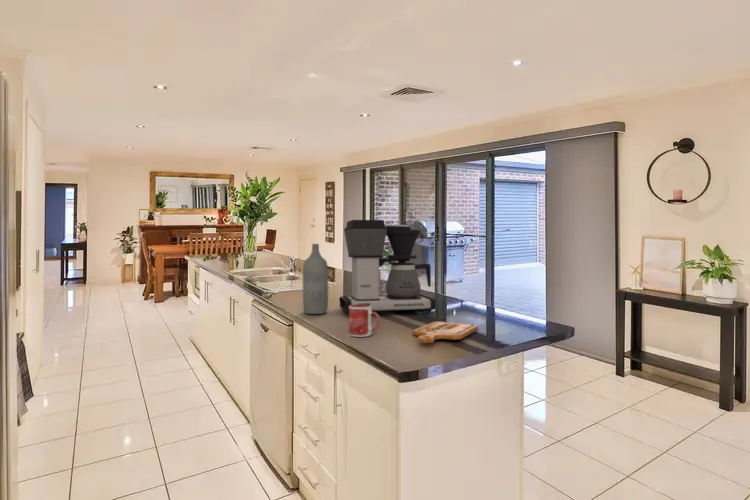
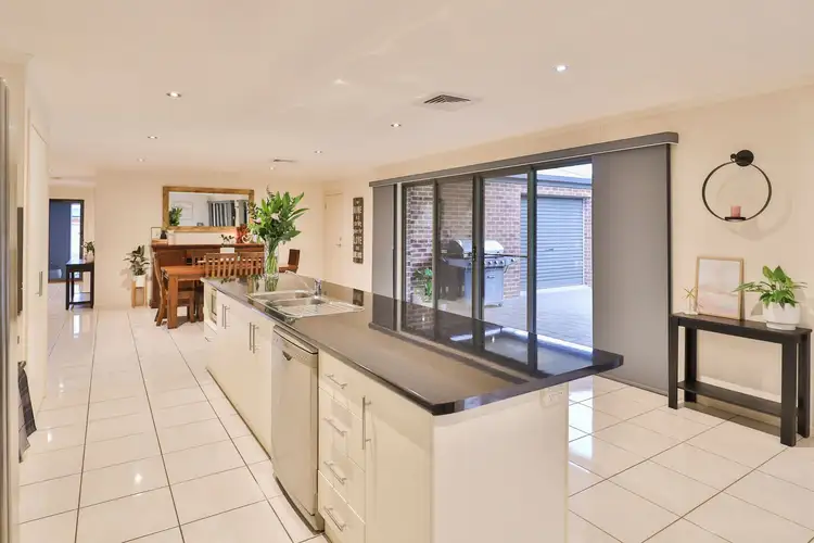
- cutting board (441, 332)
- mug (364, 320)
- bottle (315, 278)
- coffee maker (389, 263)
